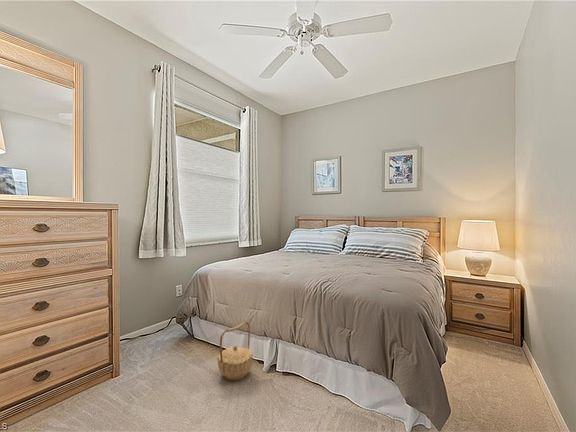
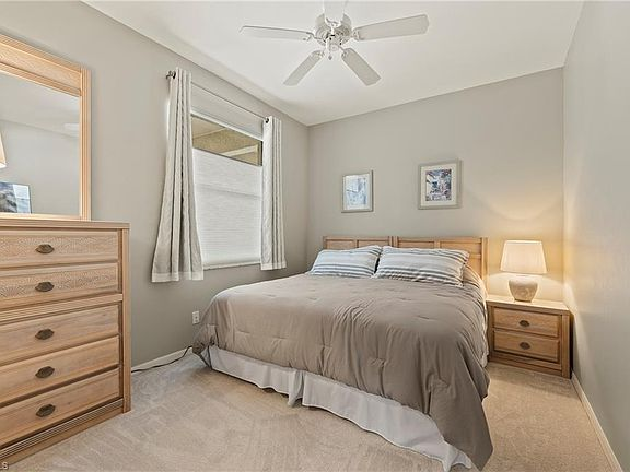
- basket (235, 349)
